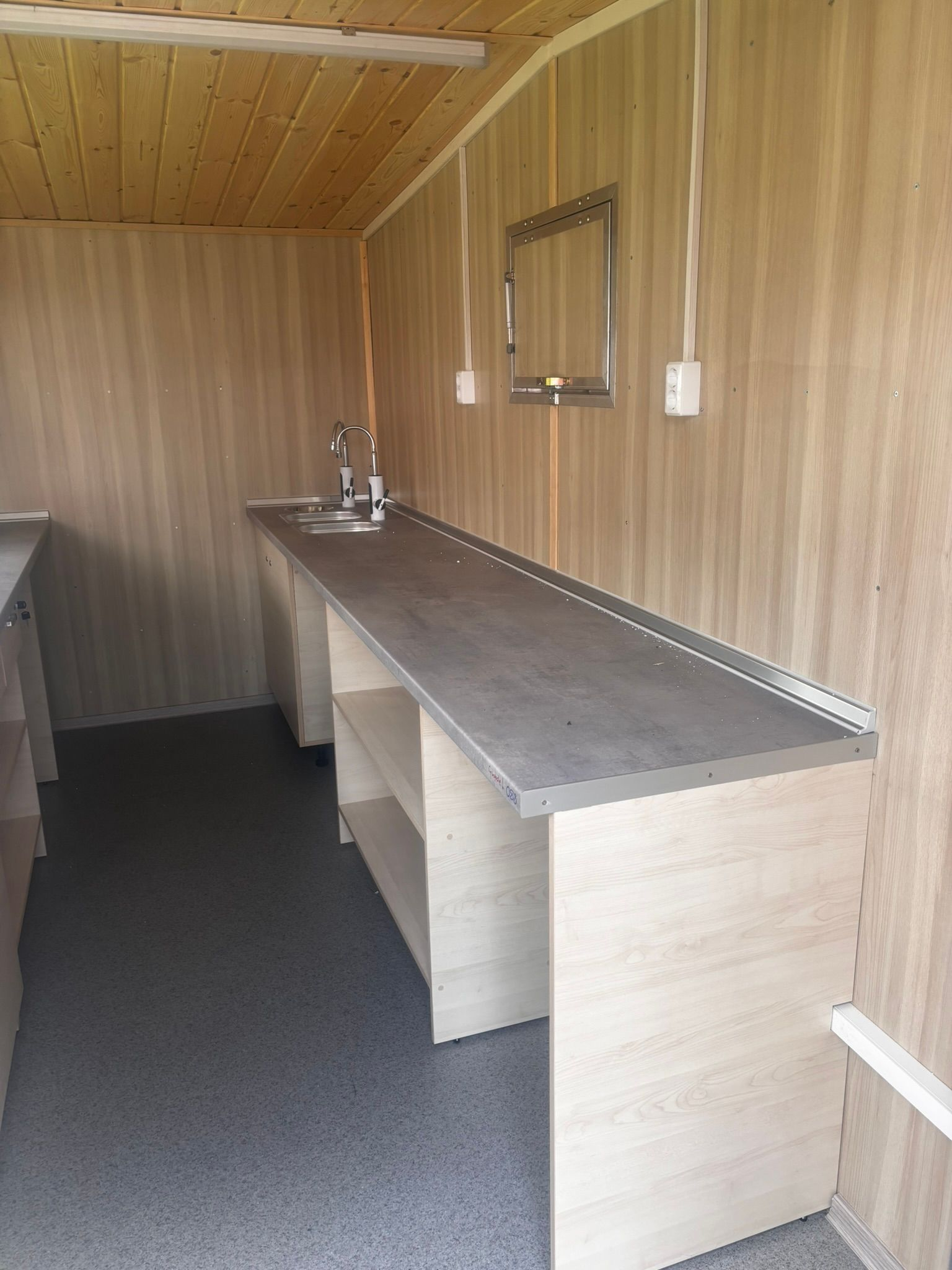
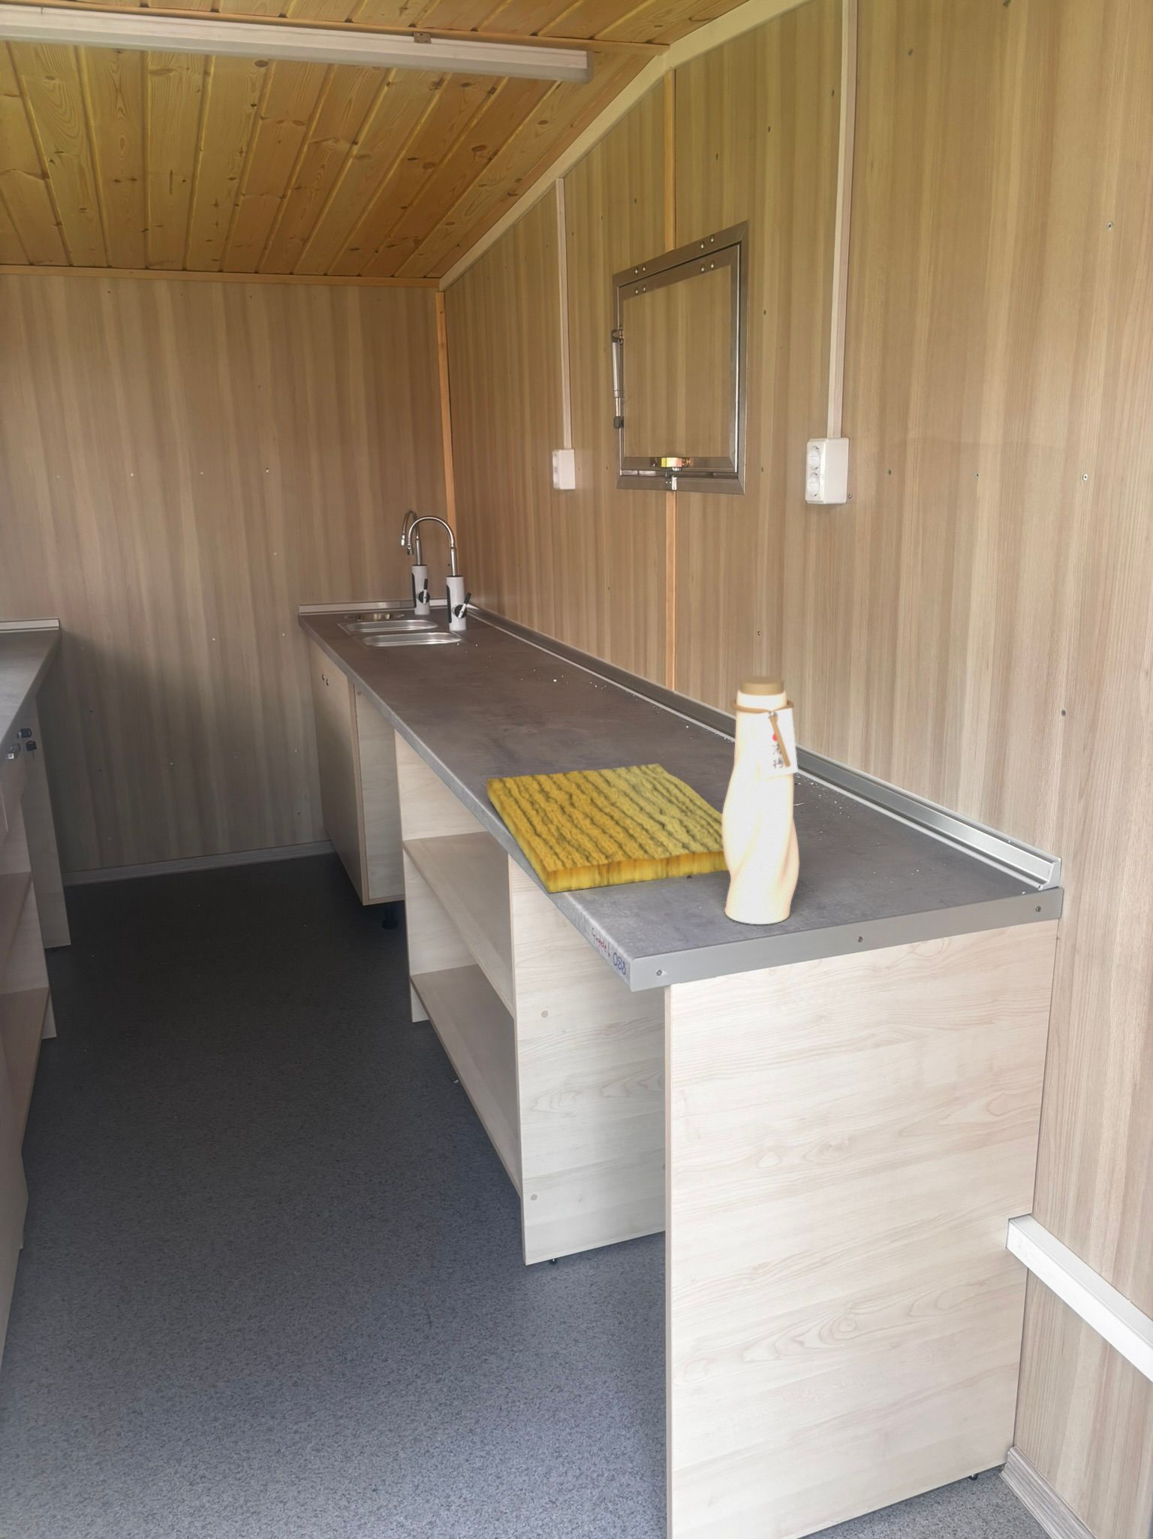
+ water bottle (763, 800)
+ cutting board (610, 816)
